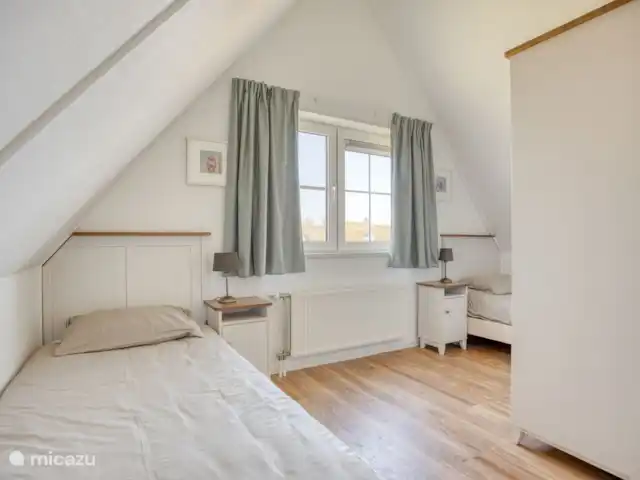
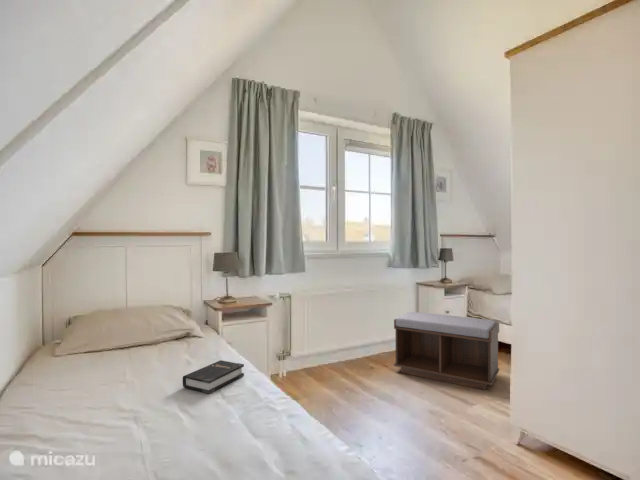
+ hardback book (214, 375)
+ bench (445, 346)
